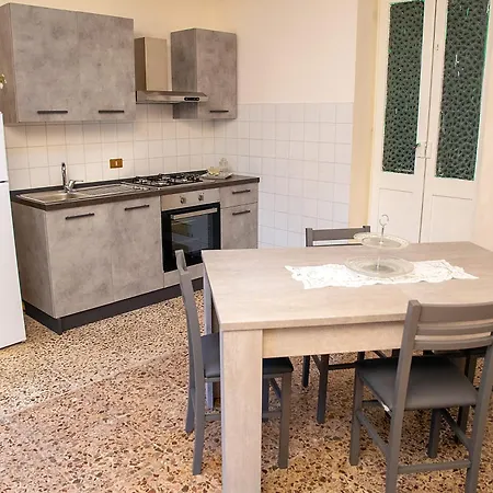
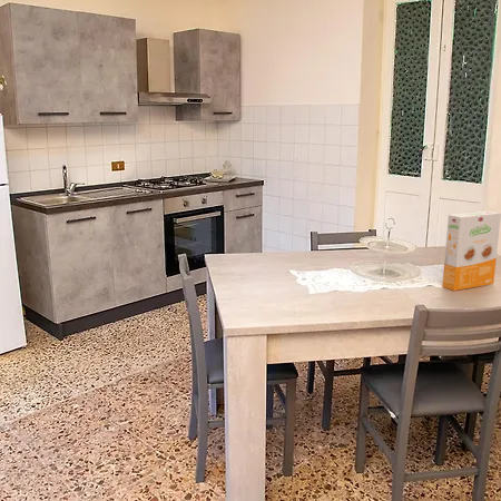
+ cereal box (471, 249)
